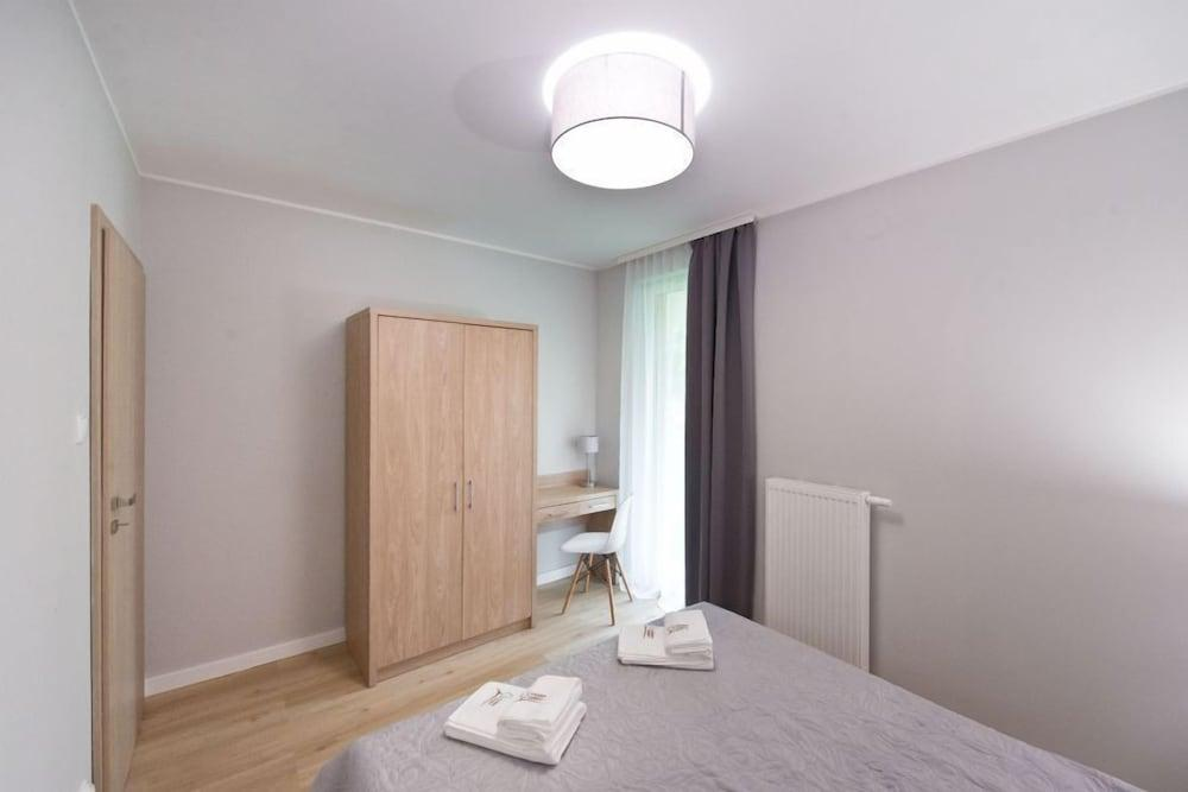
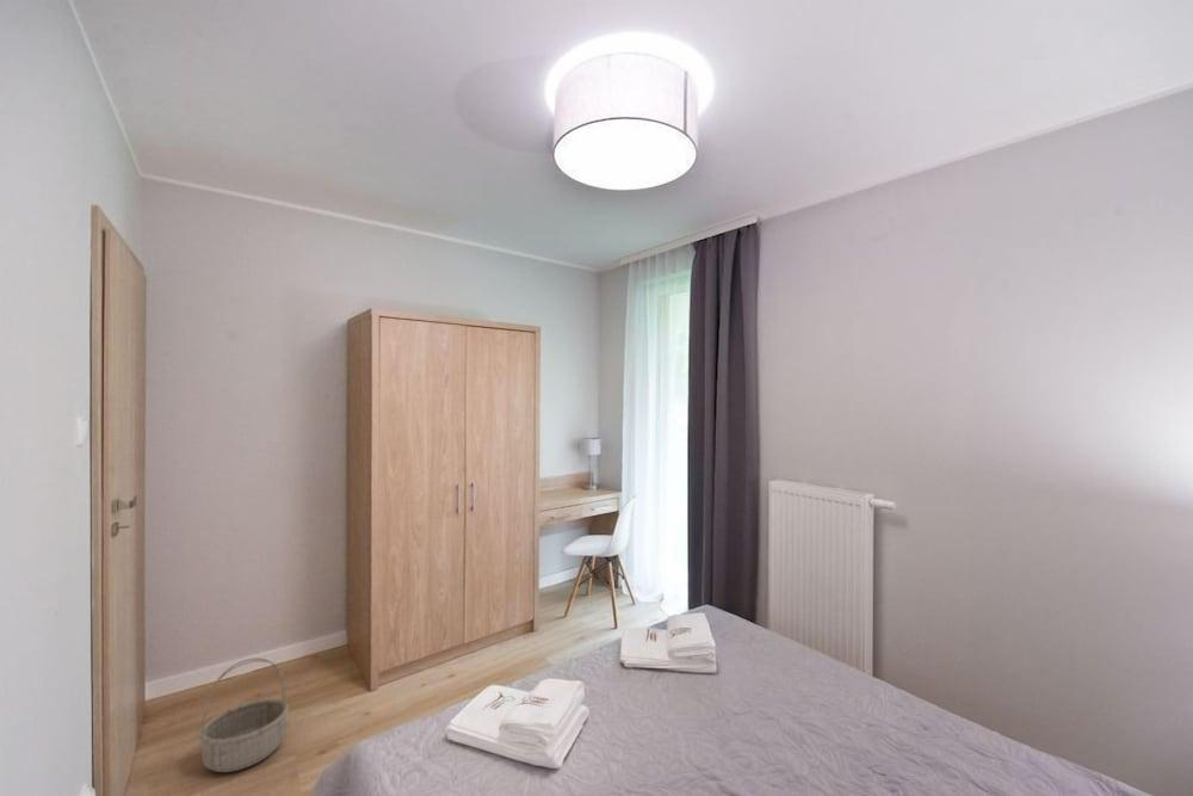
+ basket (246, 706)
